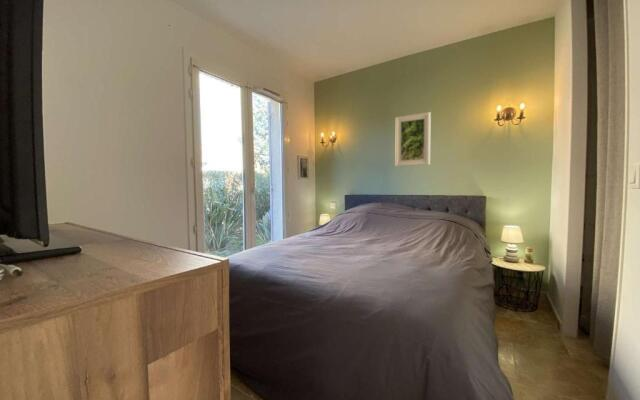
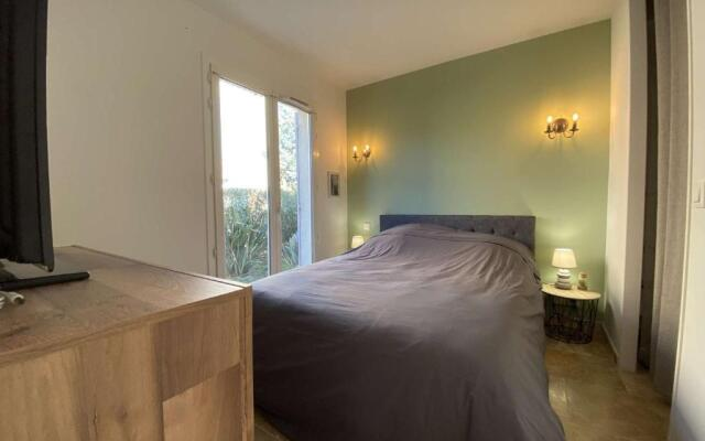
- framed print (412, 140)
